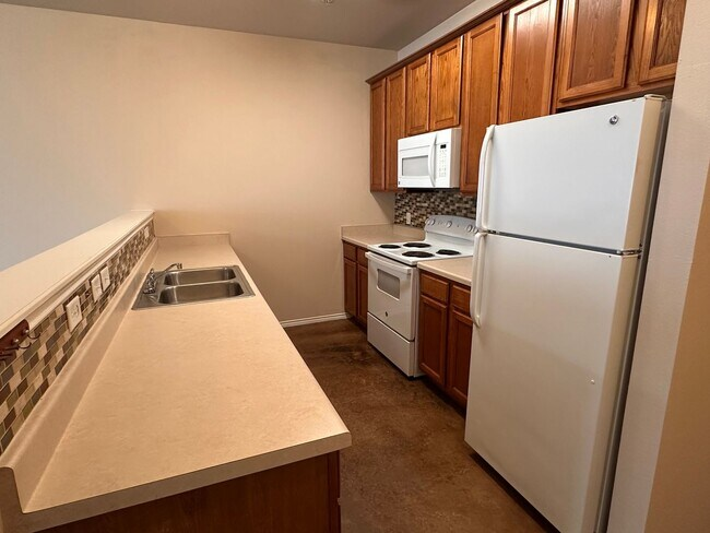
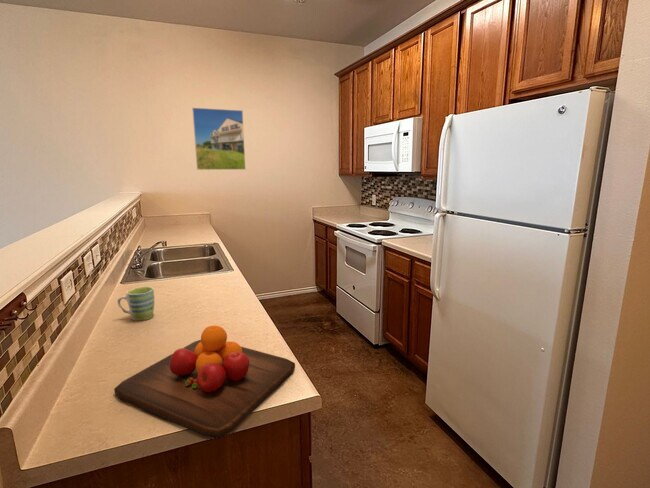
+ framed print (219, 140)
+ mug (136, 303)
+ chopping board (208, 357)
